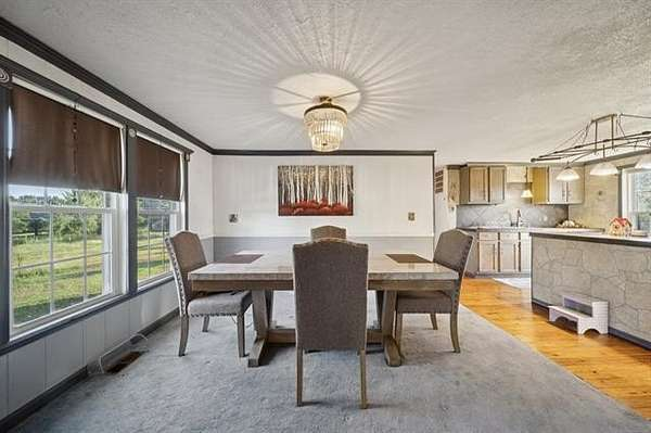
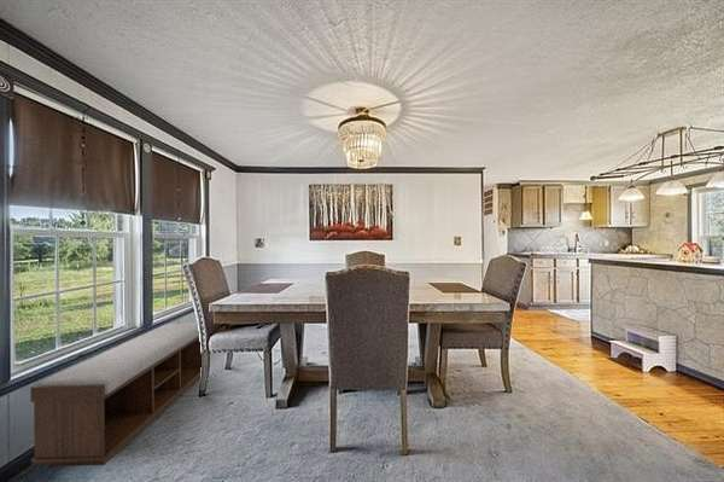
+ bench (144, 376)
